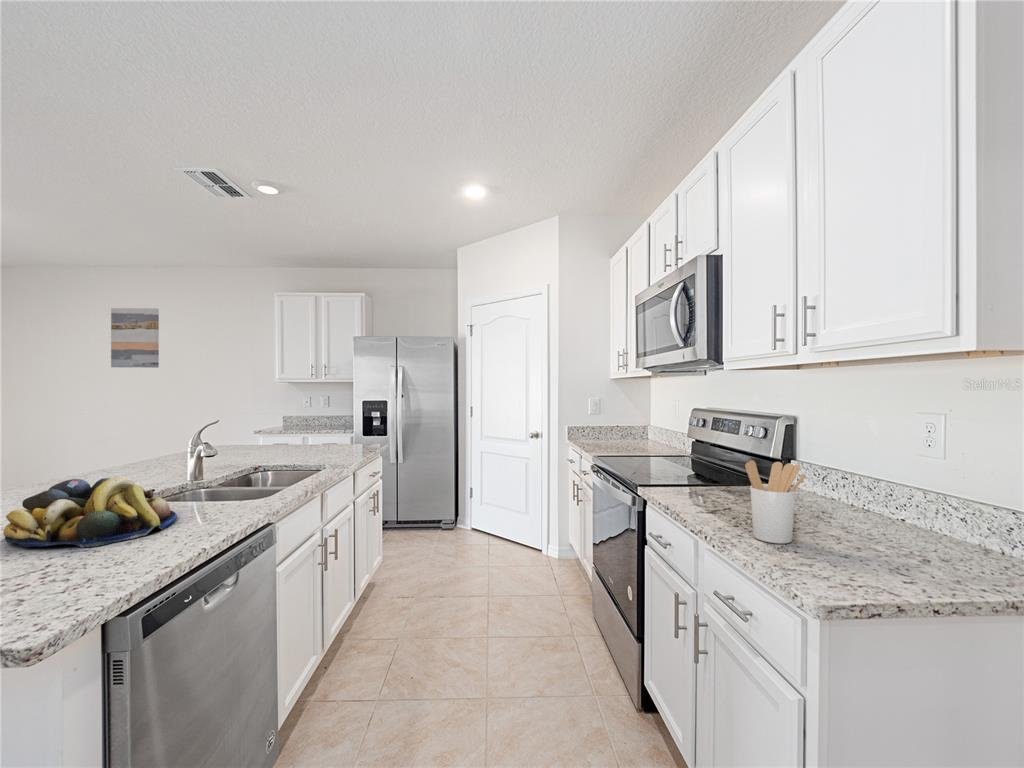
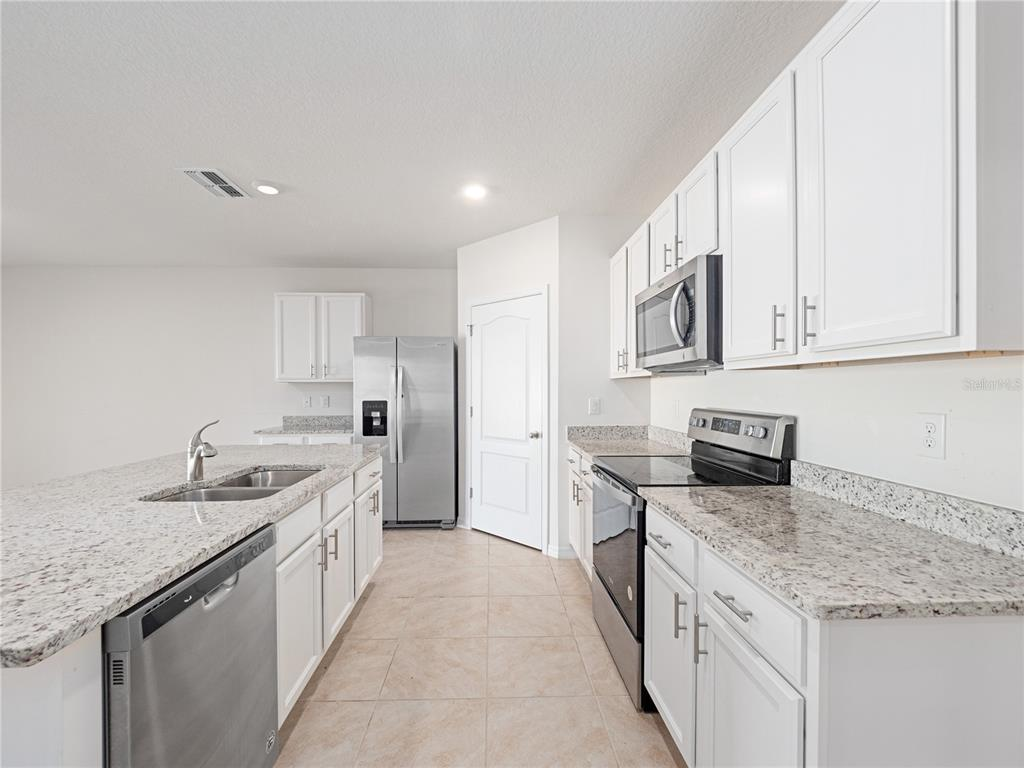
- wall art (135, 338)
- utensil holder (776, 499)
- fruit bowl (99, 503)
